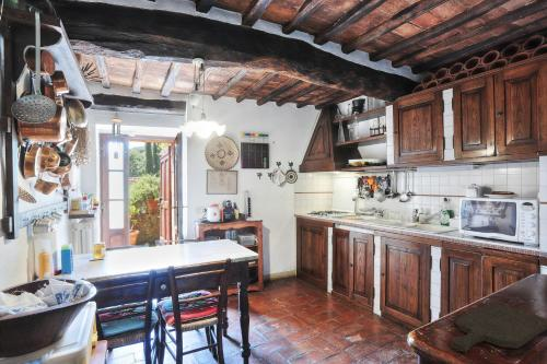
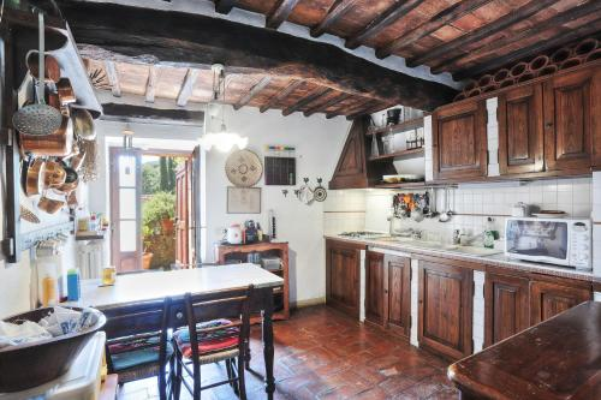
- cutting board (491, 328)
